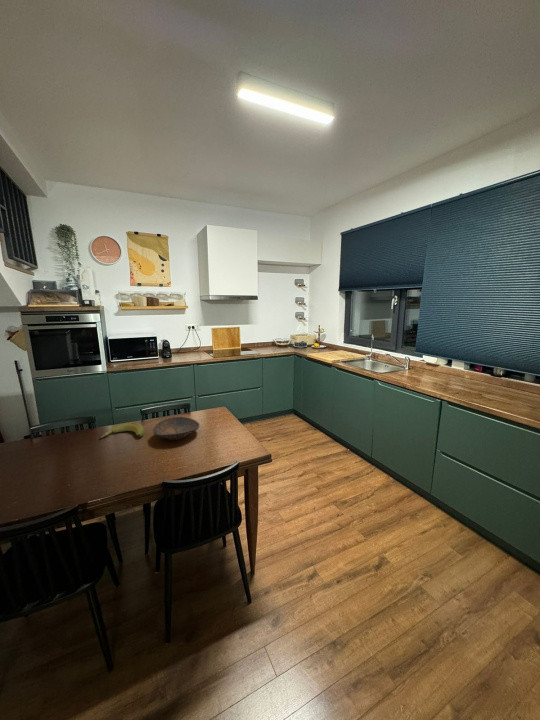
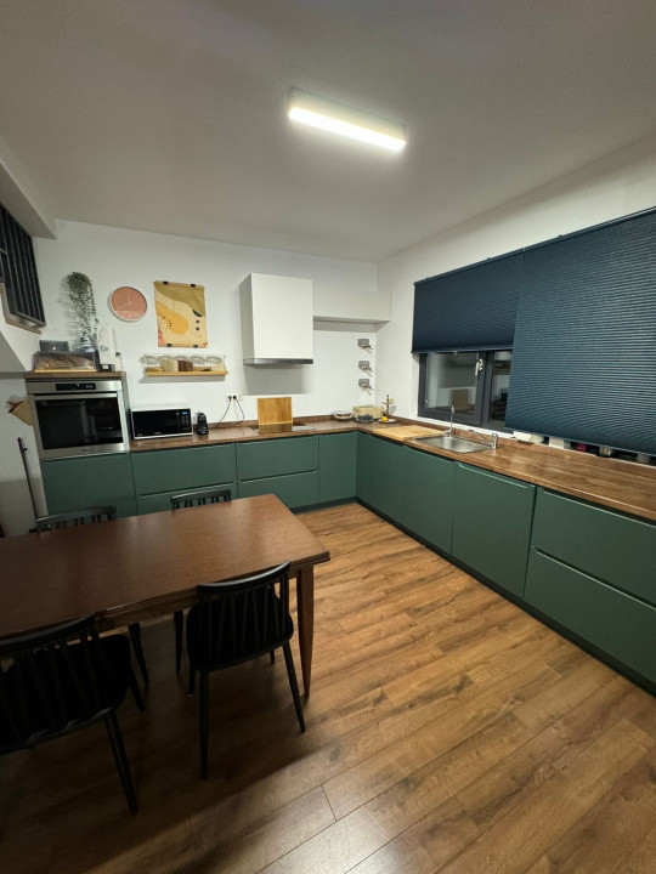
- decorative bowl (177, 430)
- banana (121, 431)
